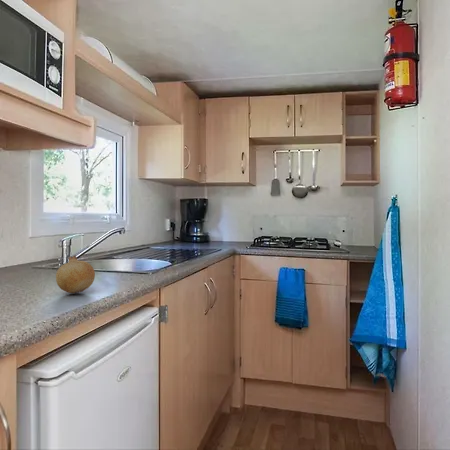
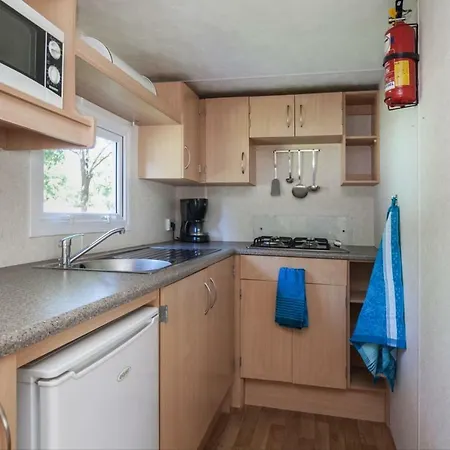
- fruit (75, 274)
